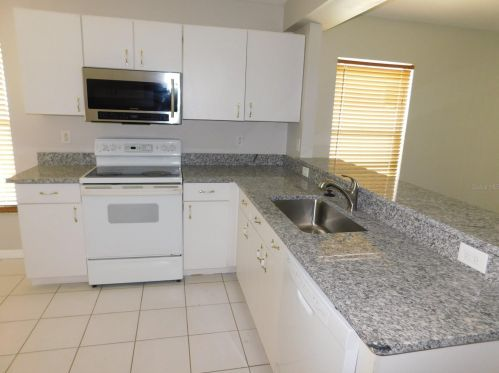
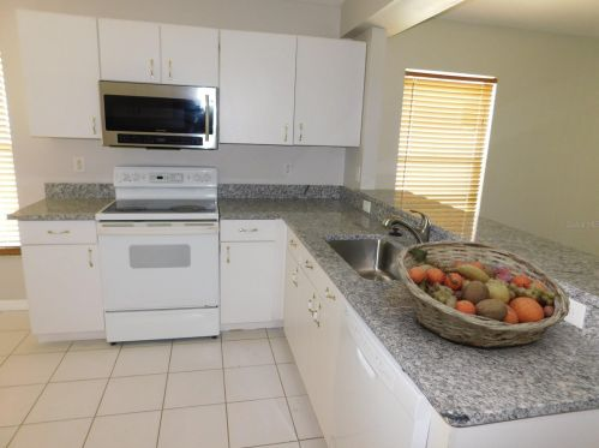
+ fruit basket (477, 289)
